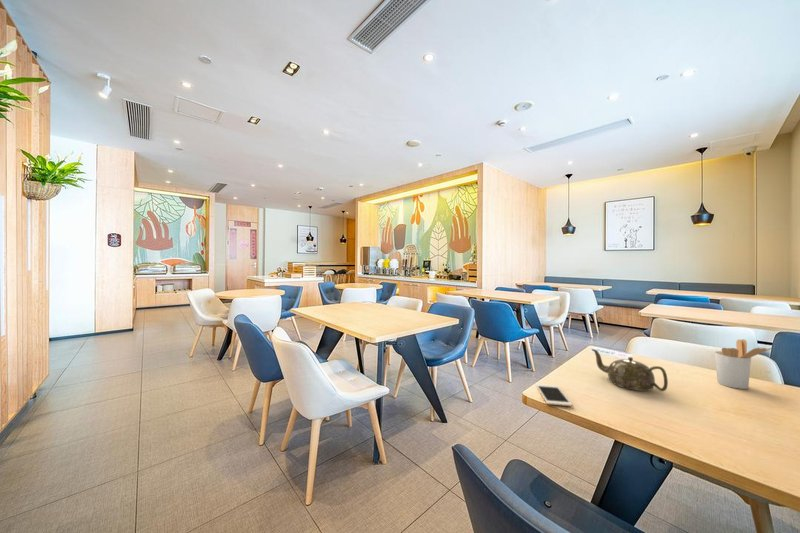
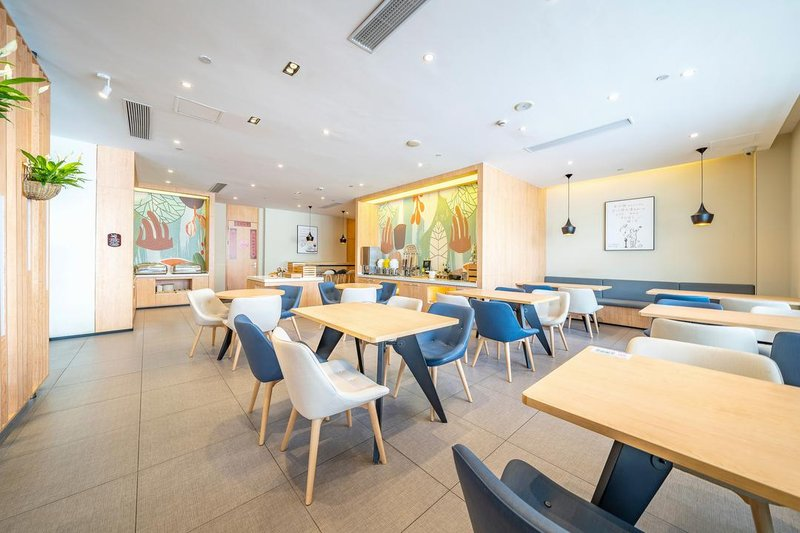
- teapot (626, 369)
- cell phone (552, 394)
- utensil holder (741, 364)
